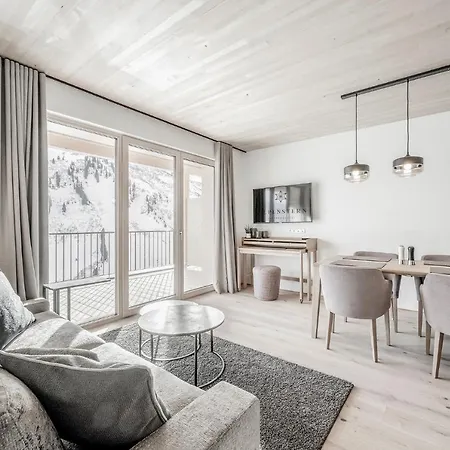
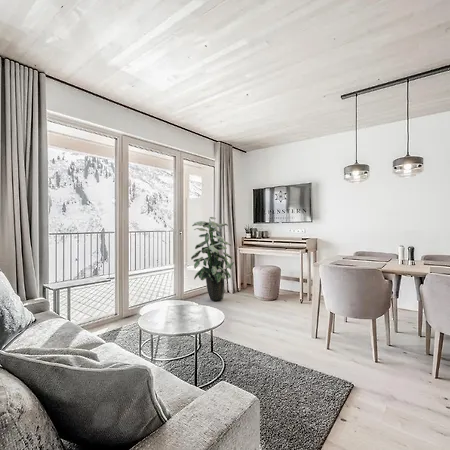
+ indoor plant (212, 258)
